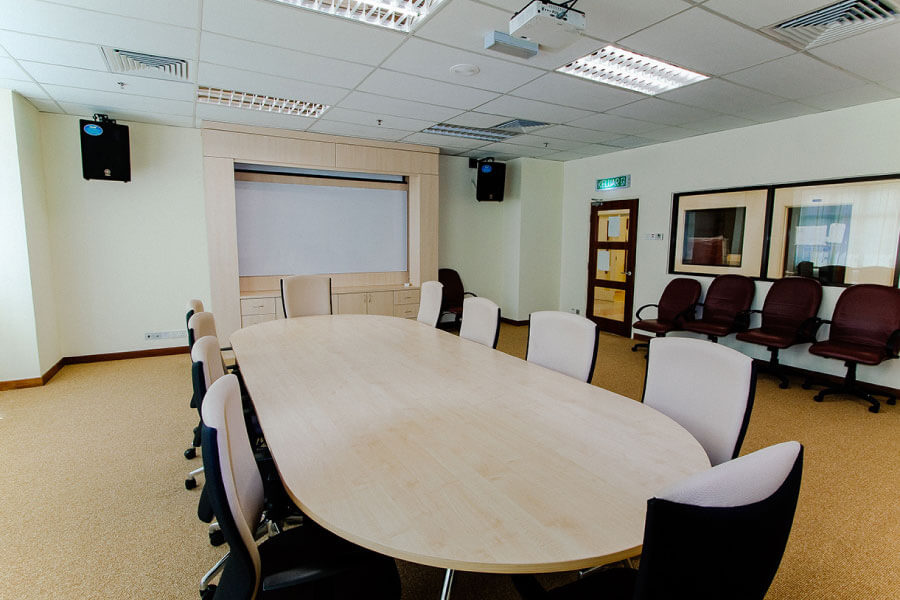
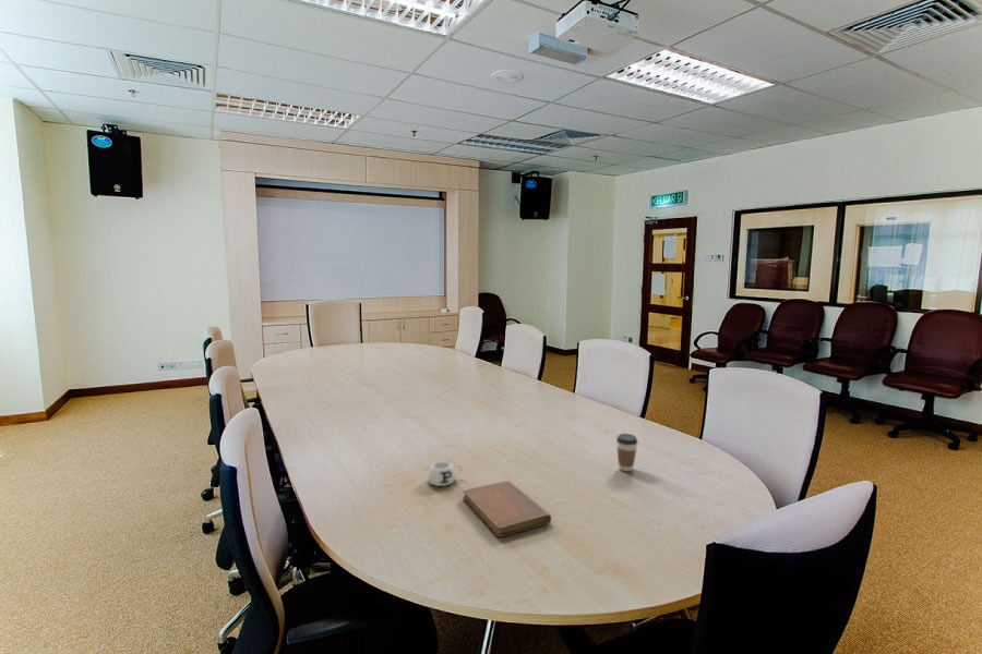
+ mug (445, 472)
+ notebook (504, 506)
+ coffee cup (626, 452)
